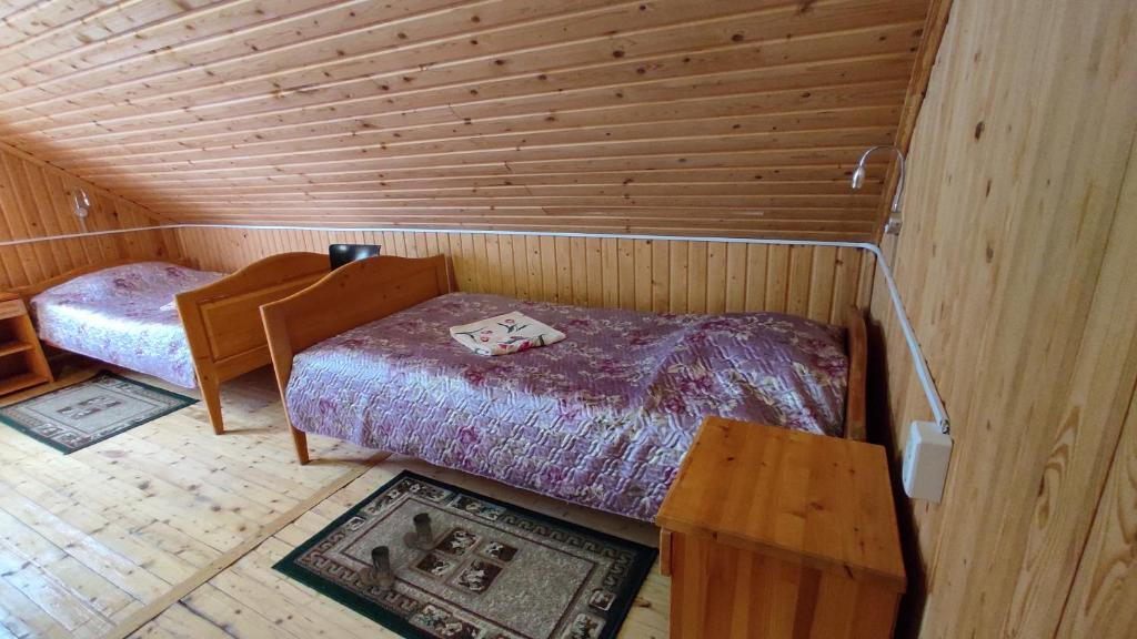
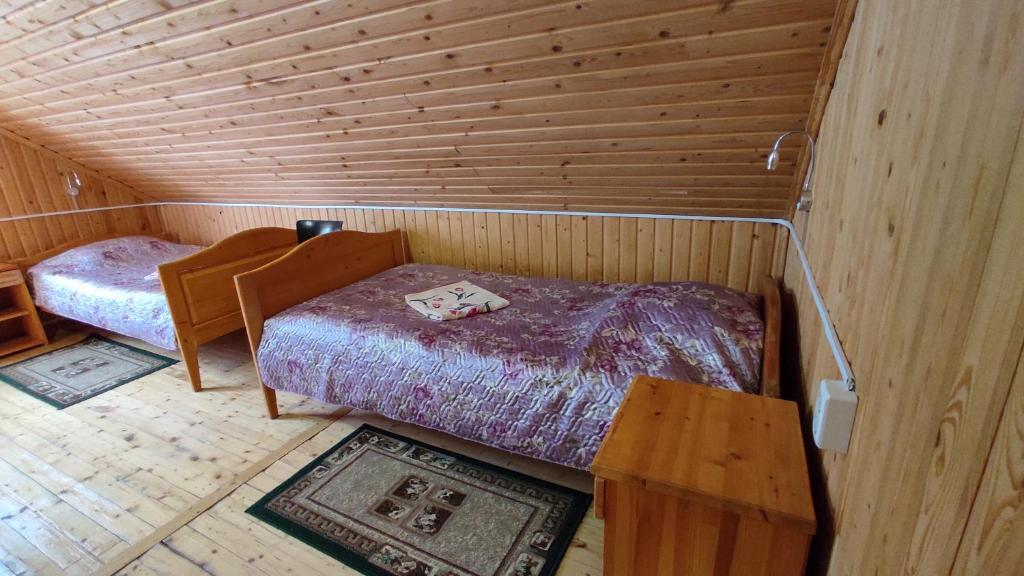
- boots (388, 547)
